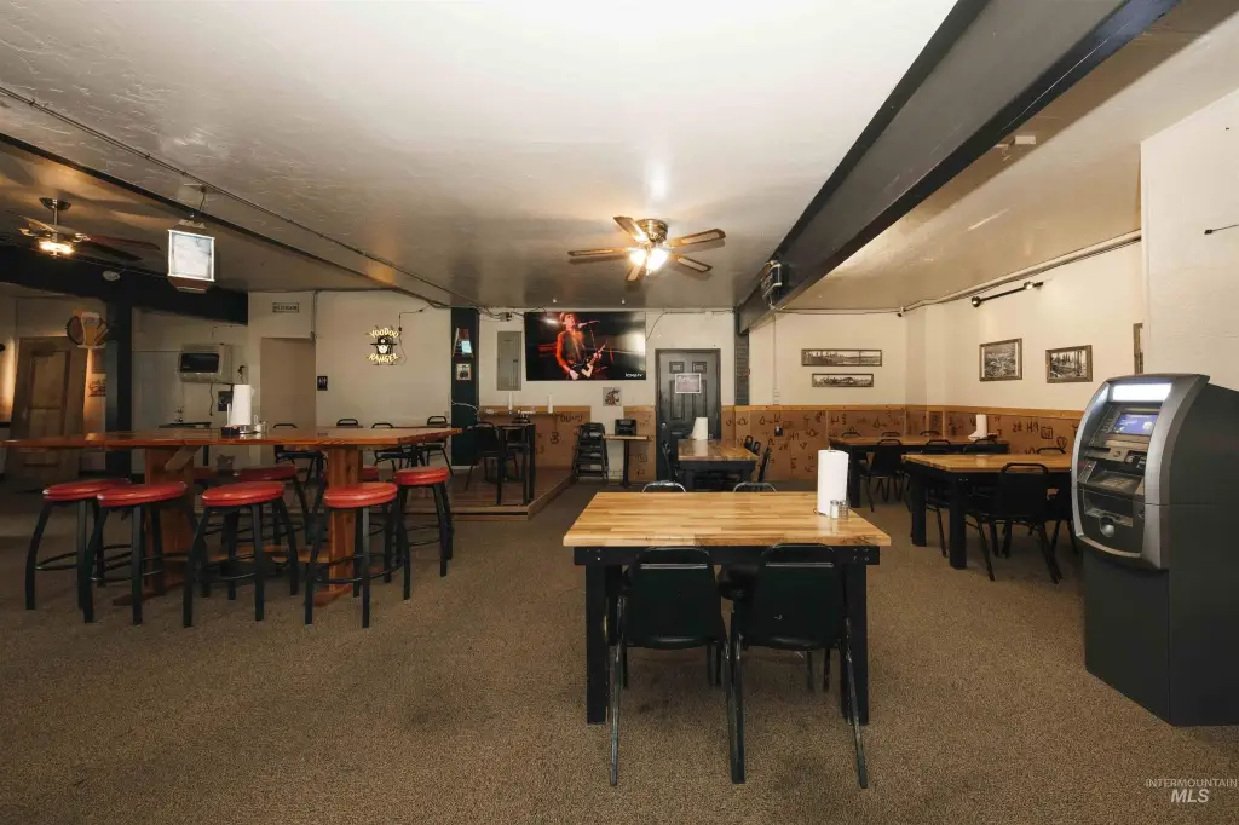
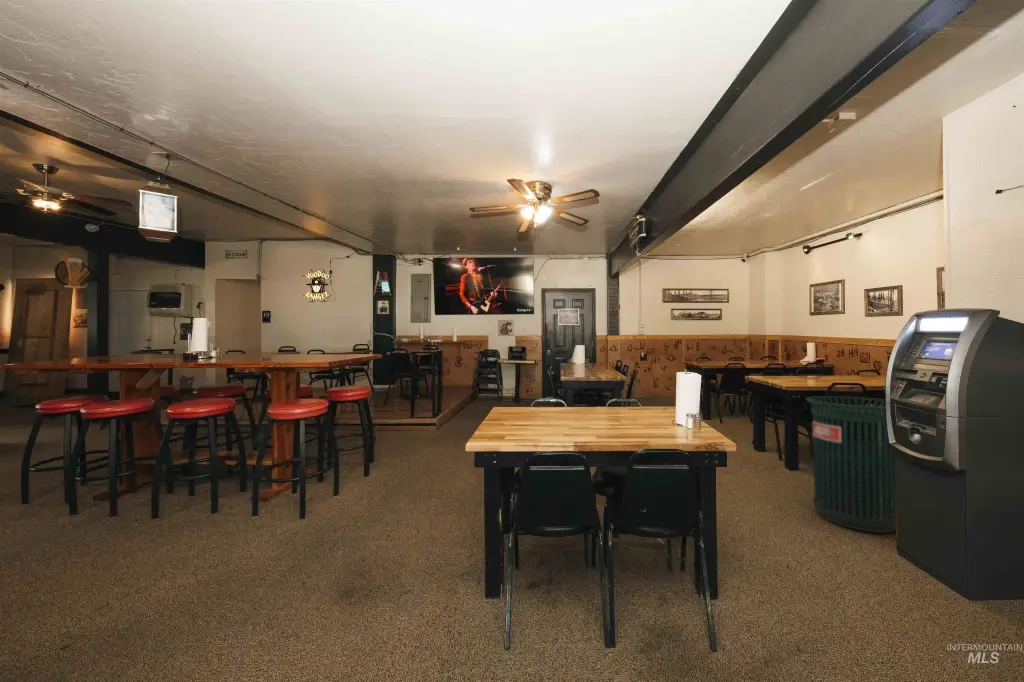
+ trash can (854, 460)
